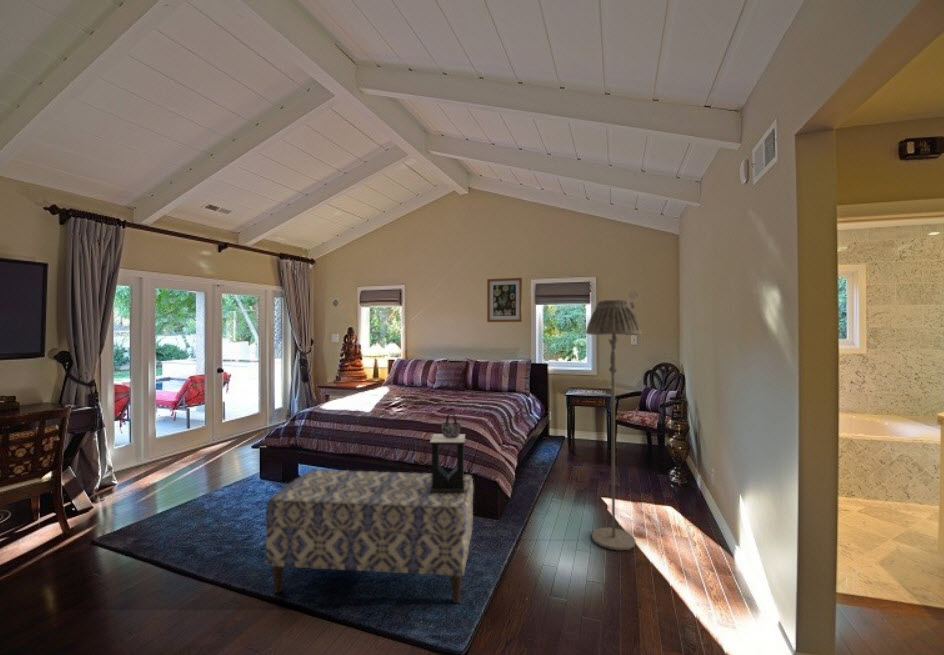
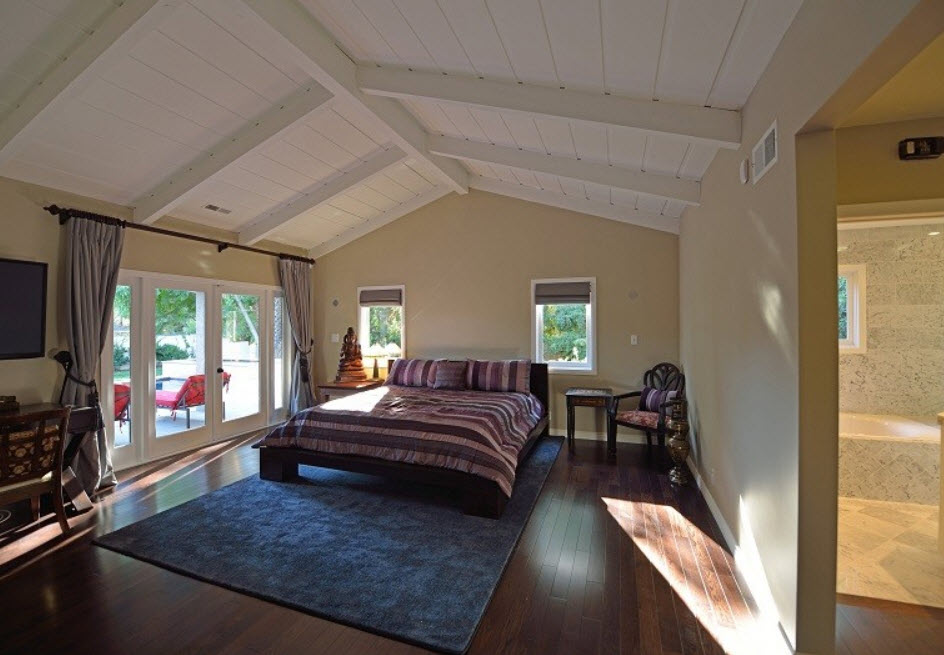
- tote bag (448, 444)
- bench (377, 529)
- wall art (504, 300)
- floor lamp (613, 420)
